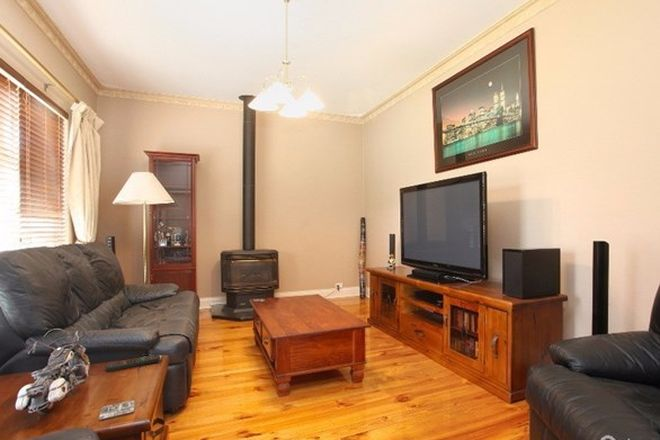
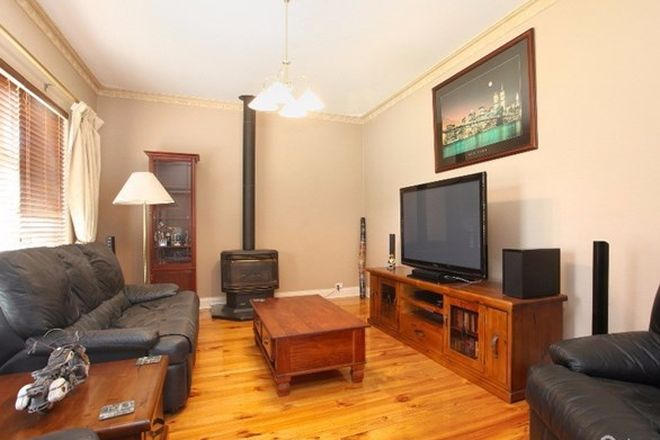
- remote control (133, 362)
